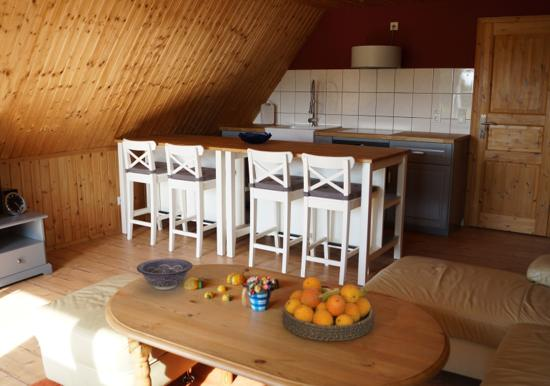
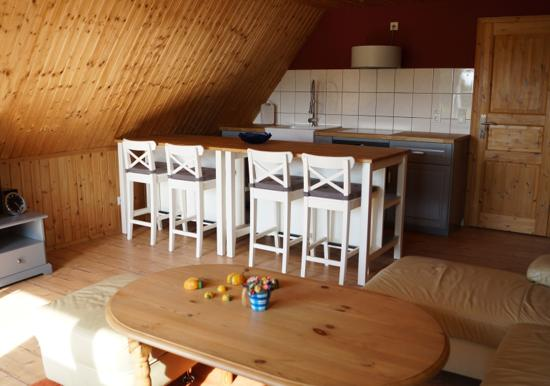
- decorative bowl (165, 276)
- fruit bowl (328, 303)
